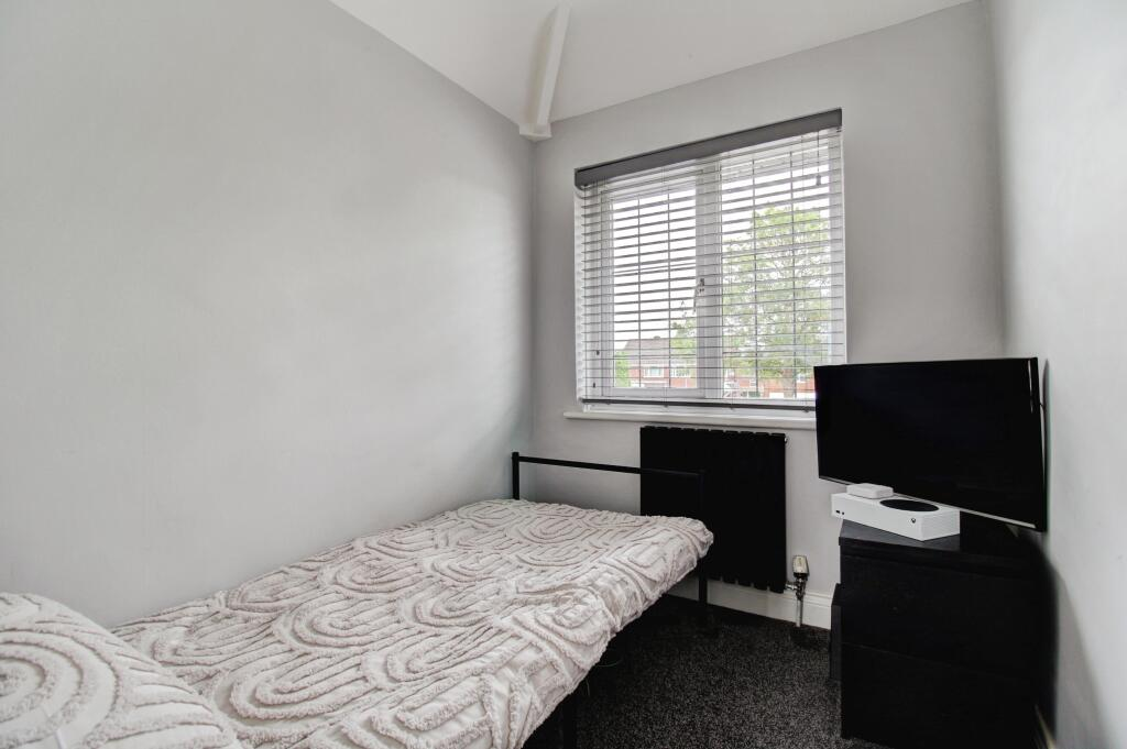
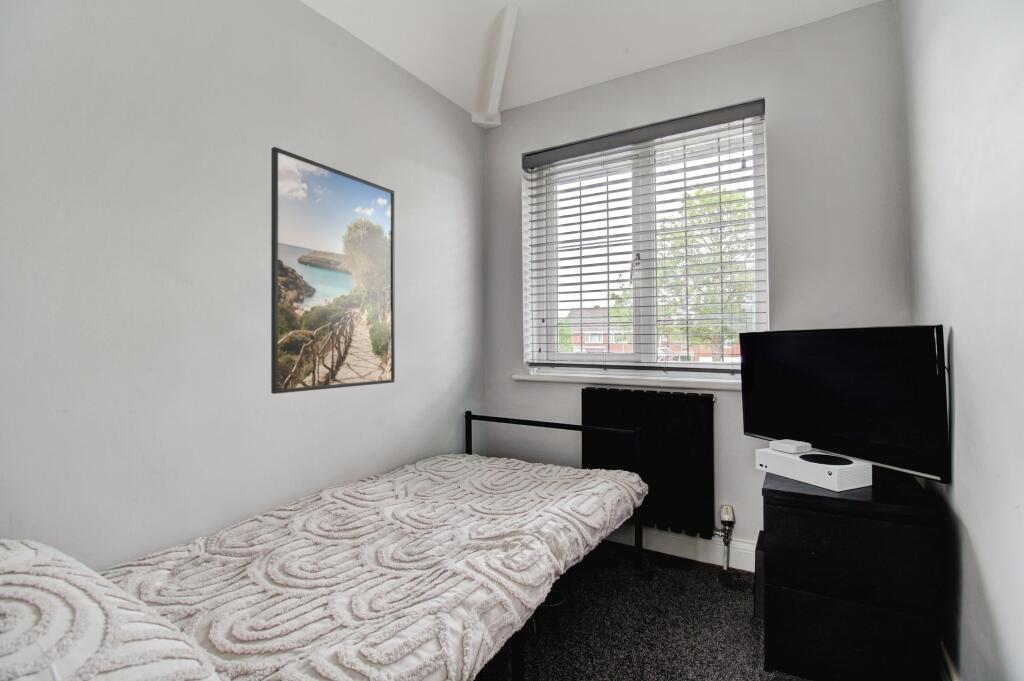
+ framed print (340, 279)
